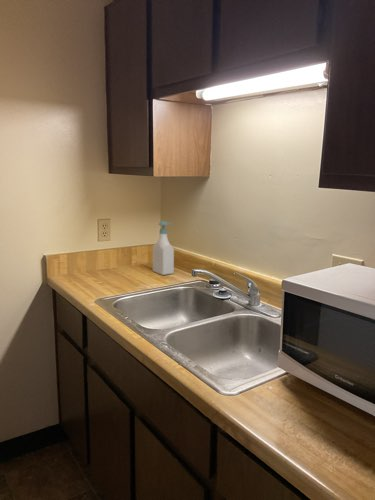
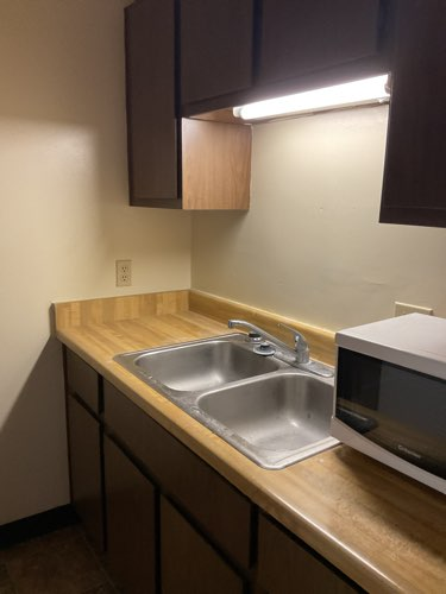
- soap bottle (164, 246)
